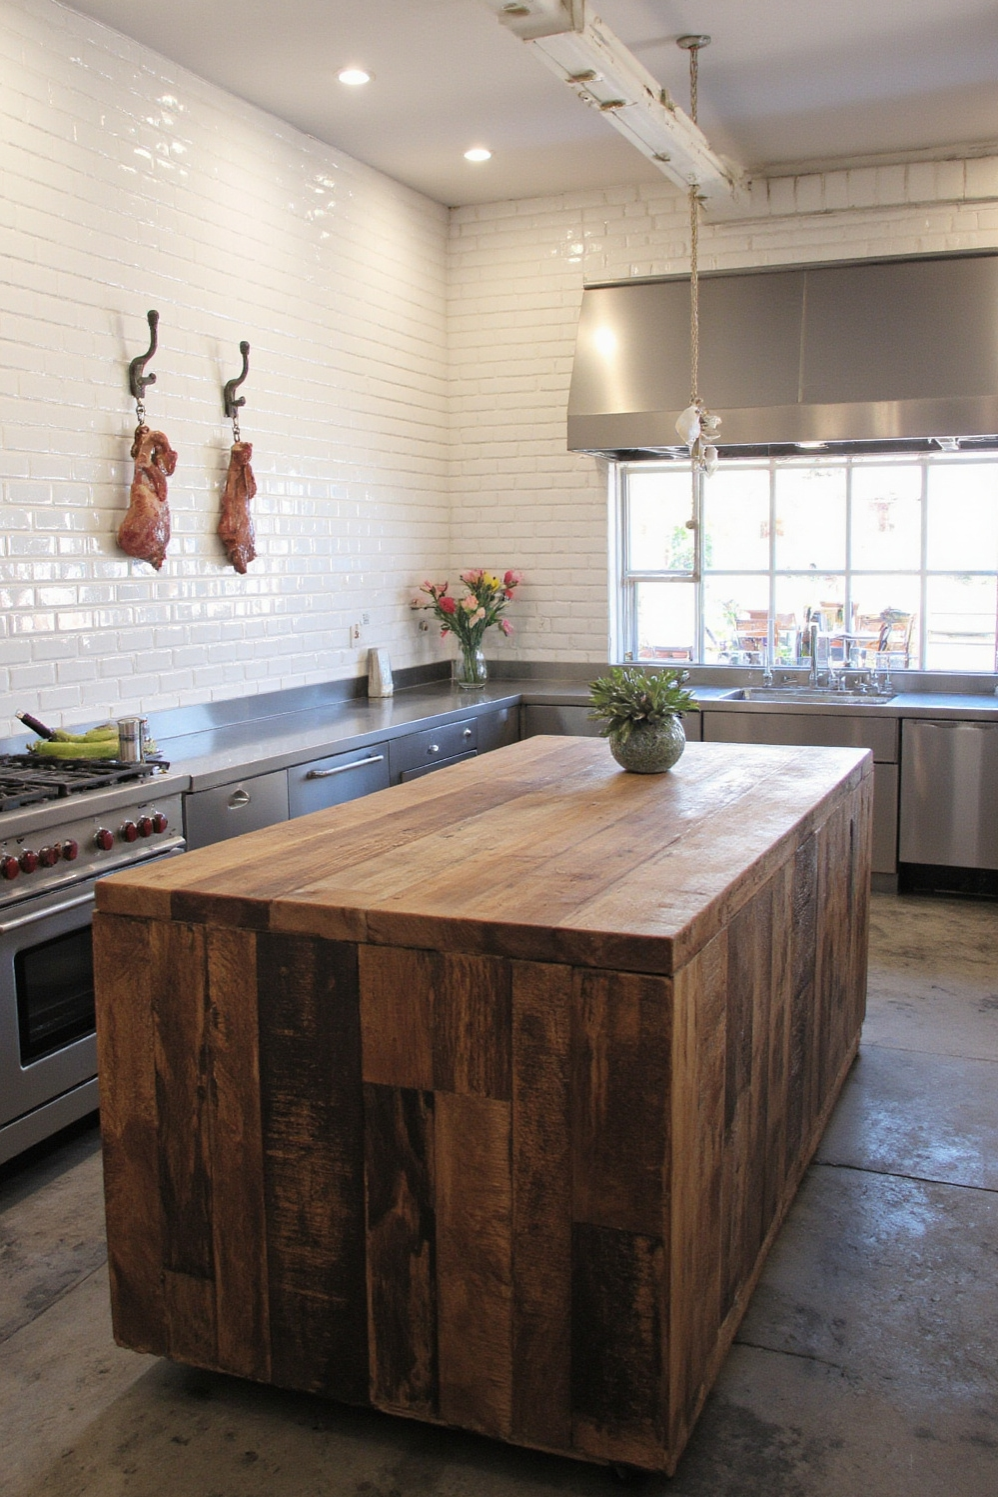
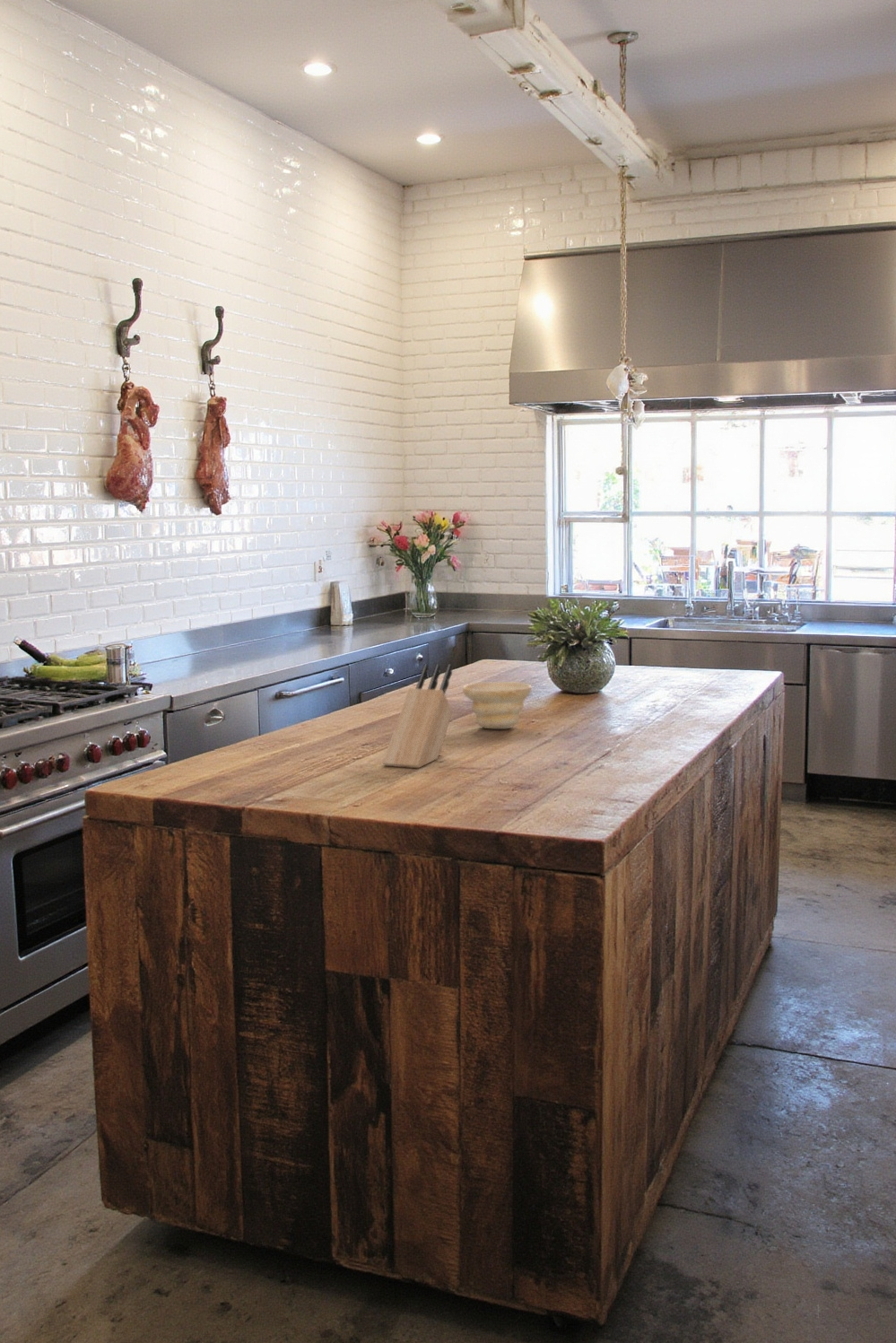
+ knife block (421, 712)
+ bowl (497, 706)
